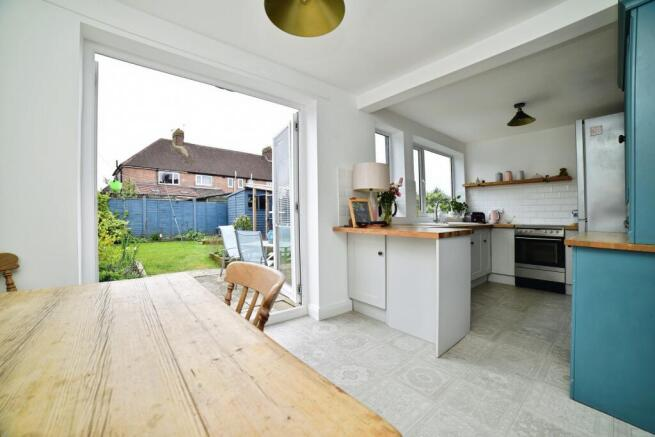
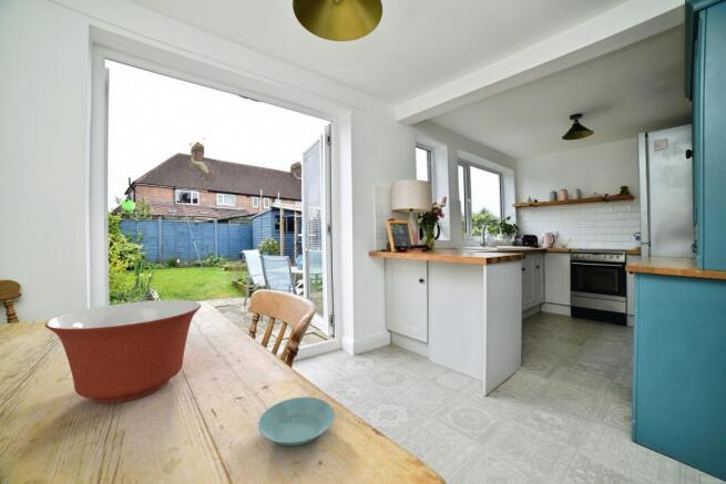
+ saucer (297, 423)
+ mixing bowl (133, 349)
